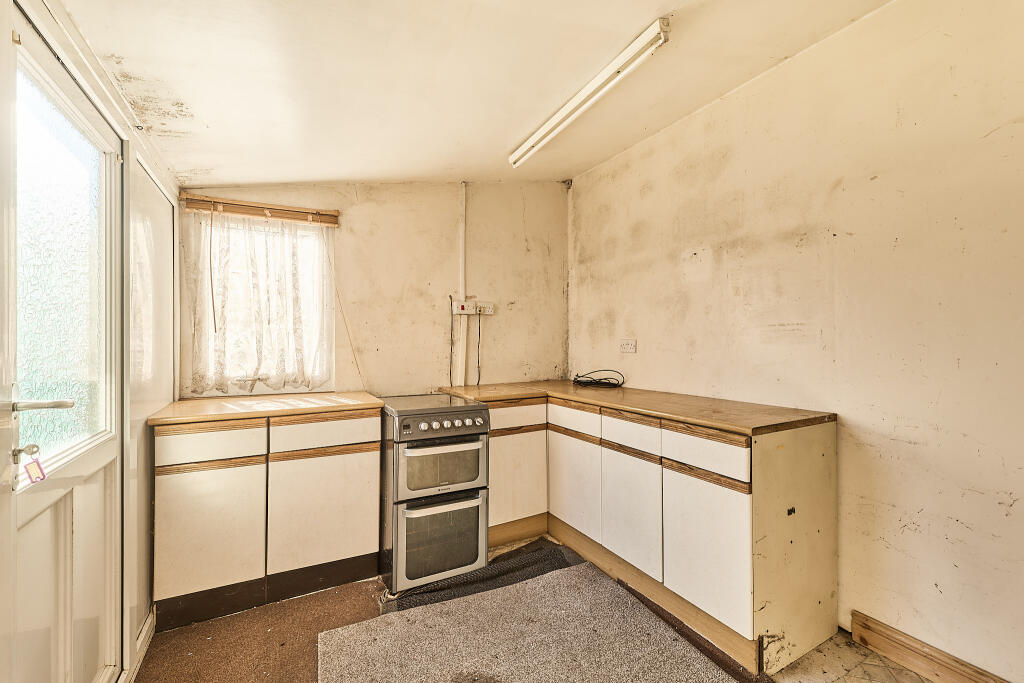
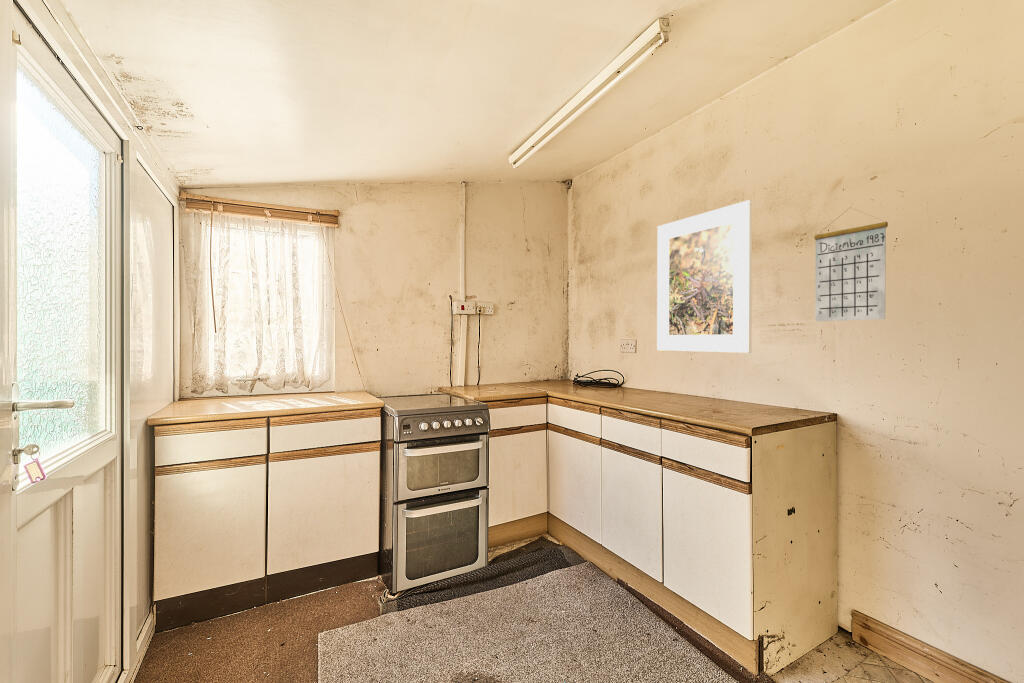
+ calendar (848, 263)
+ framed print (699, 283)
